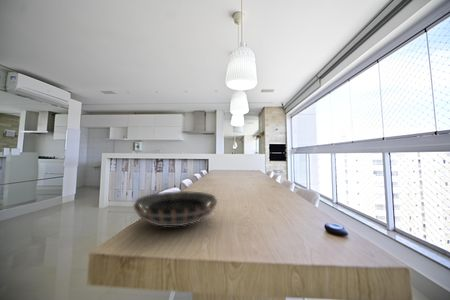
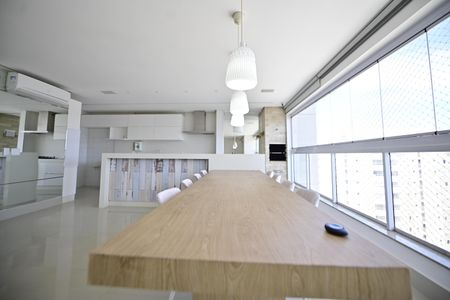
- decorative bowl (176, 209)
